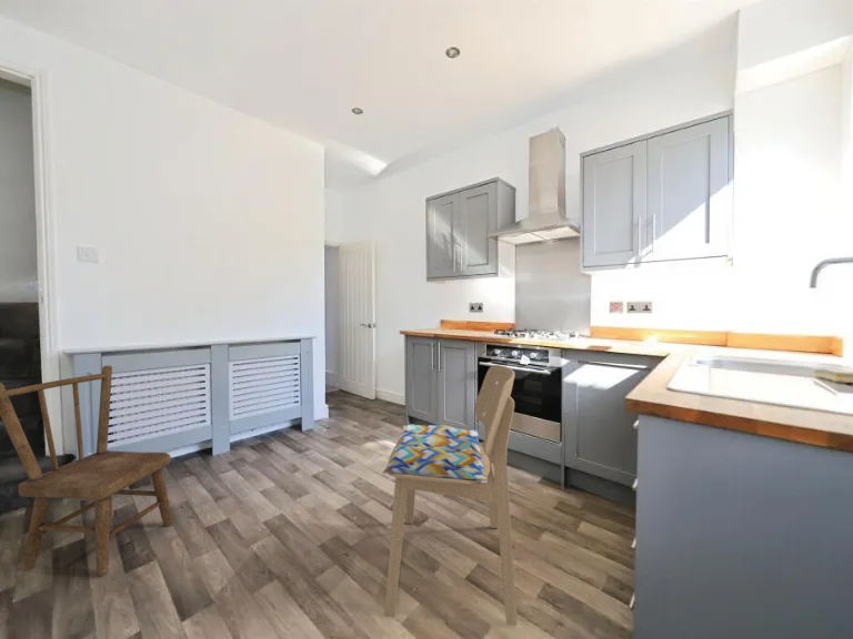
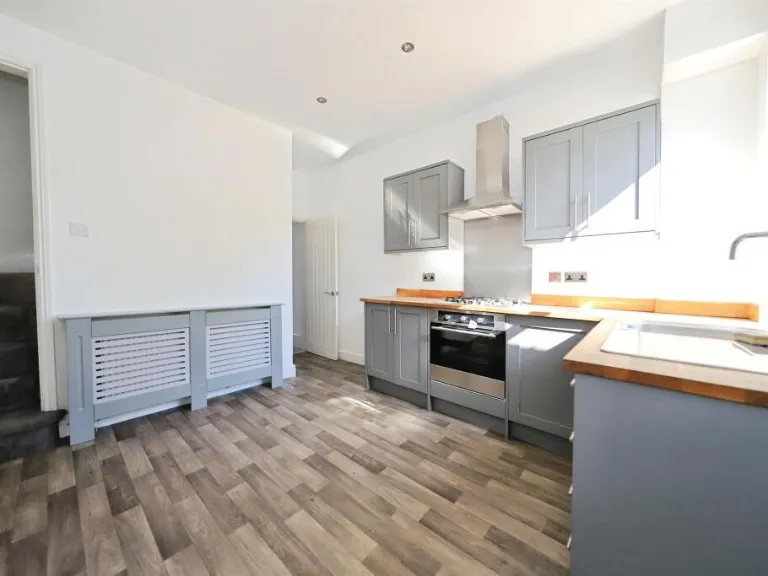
- dining chair (451, 467)
- dining chair (99, 458)
